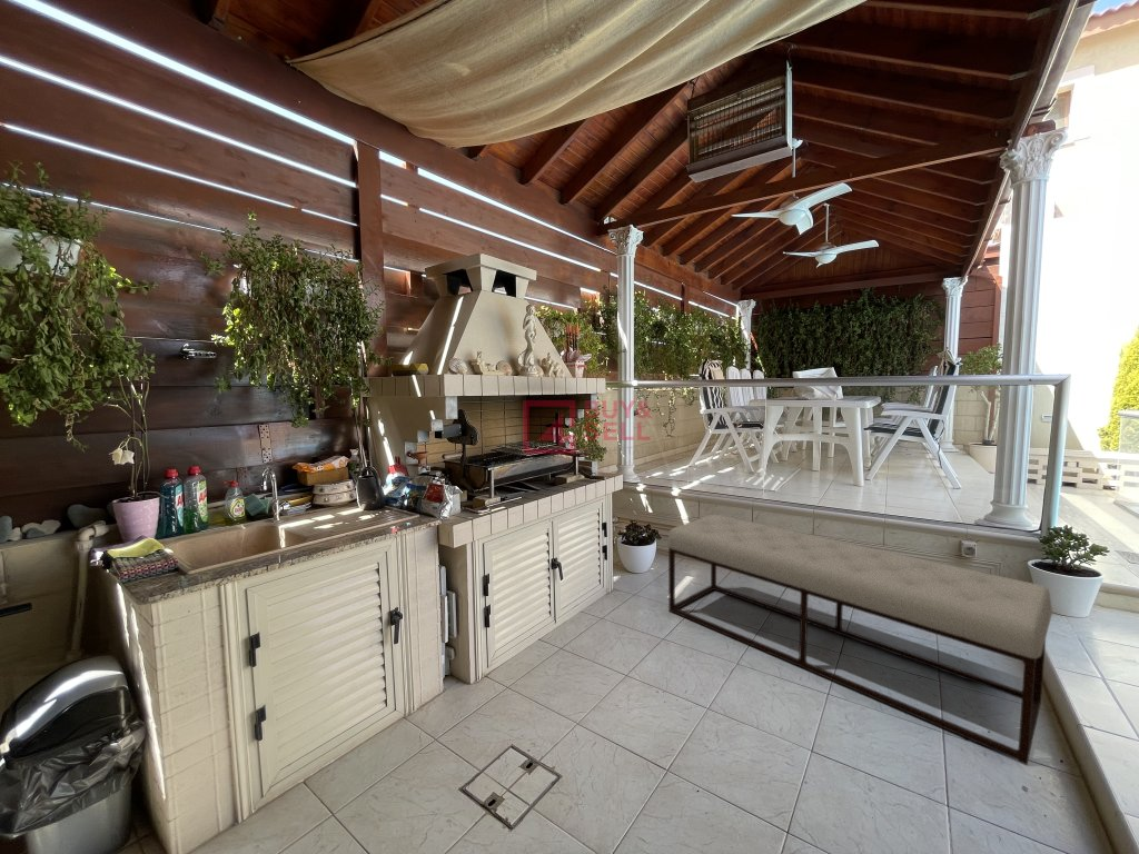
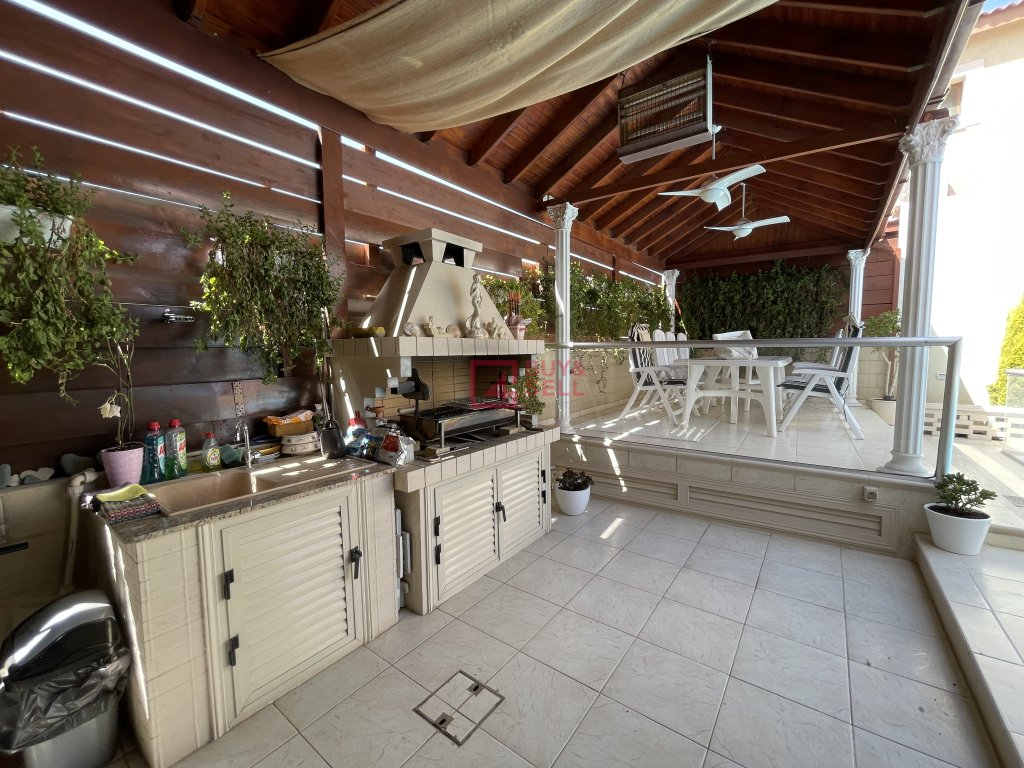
- bench (822, 598)
